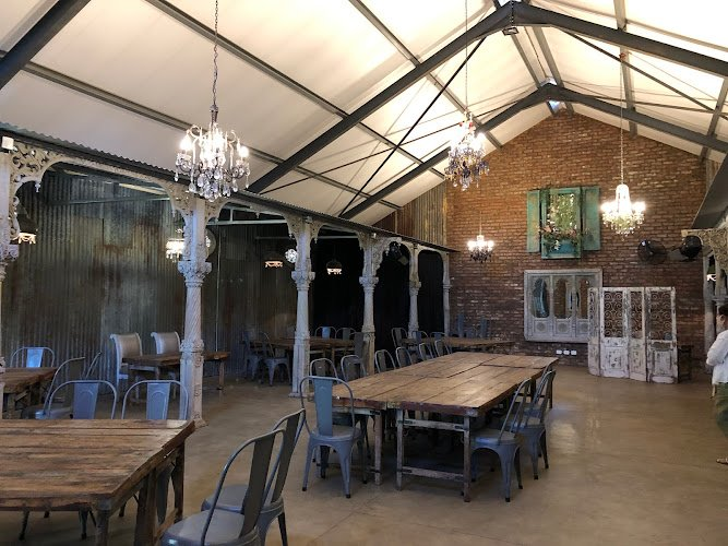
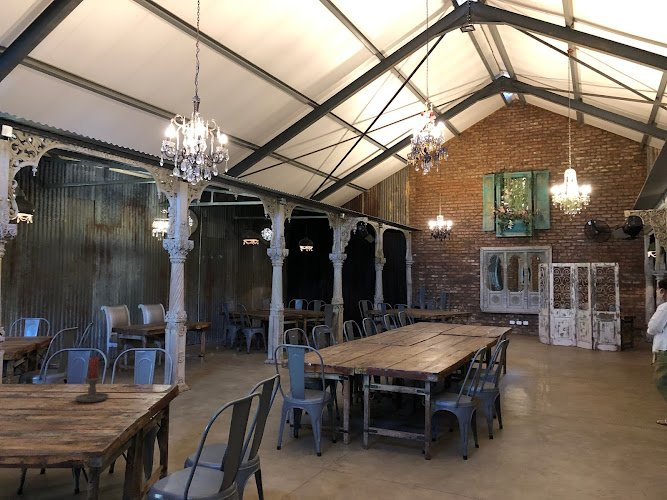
+ candle holder (92, 377)
